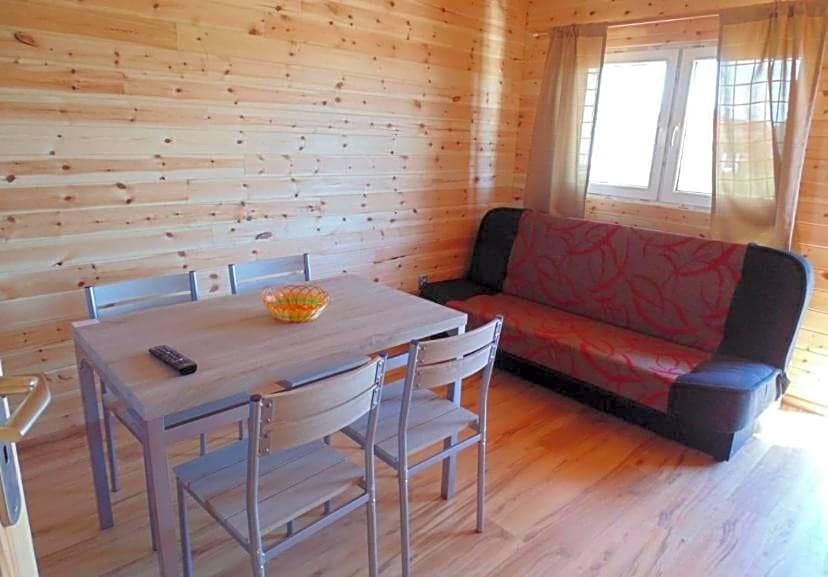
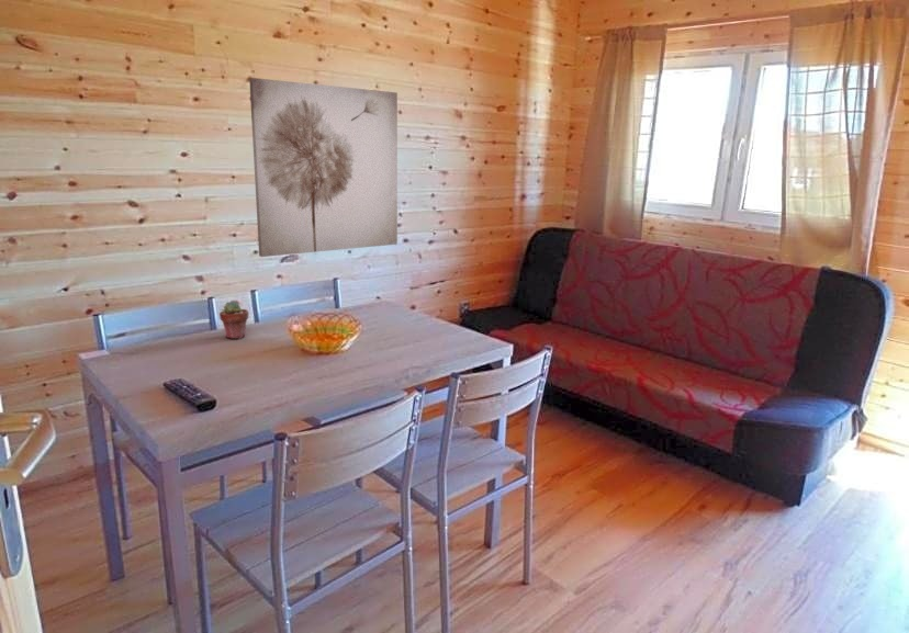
+ potted succulent (234, 318)
+ wall art (330, 170)
